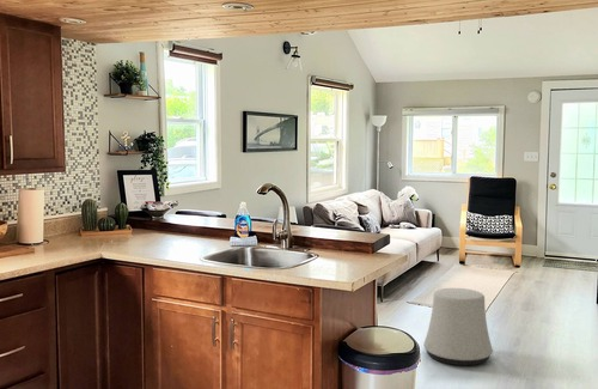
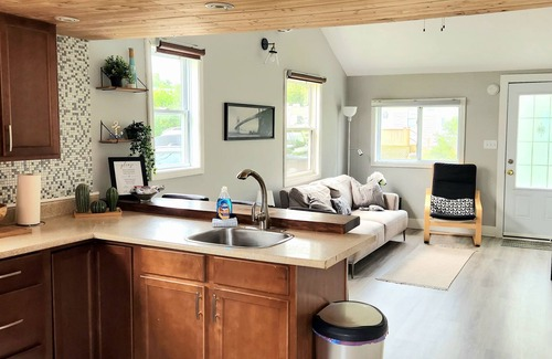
- stool (458, 324)
